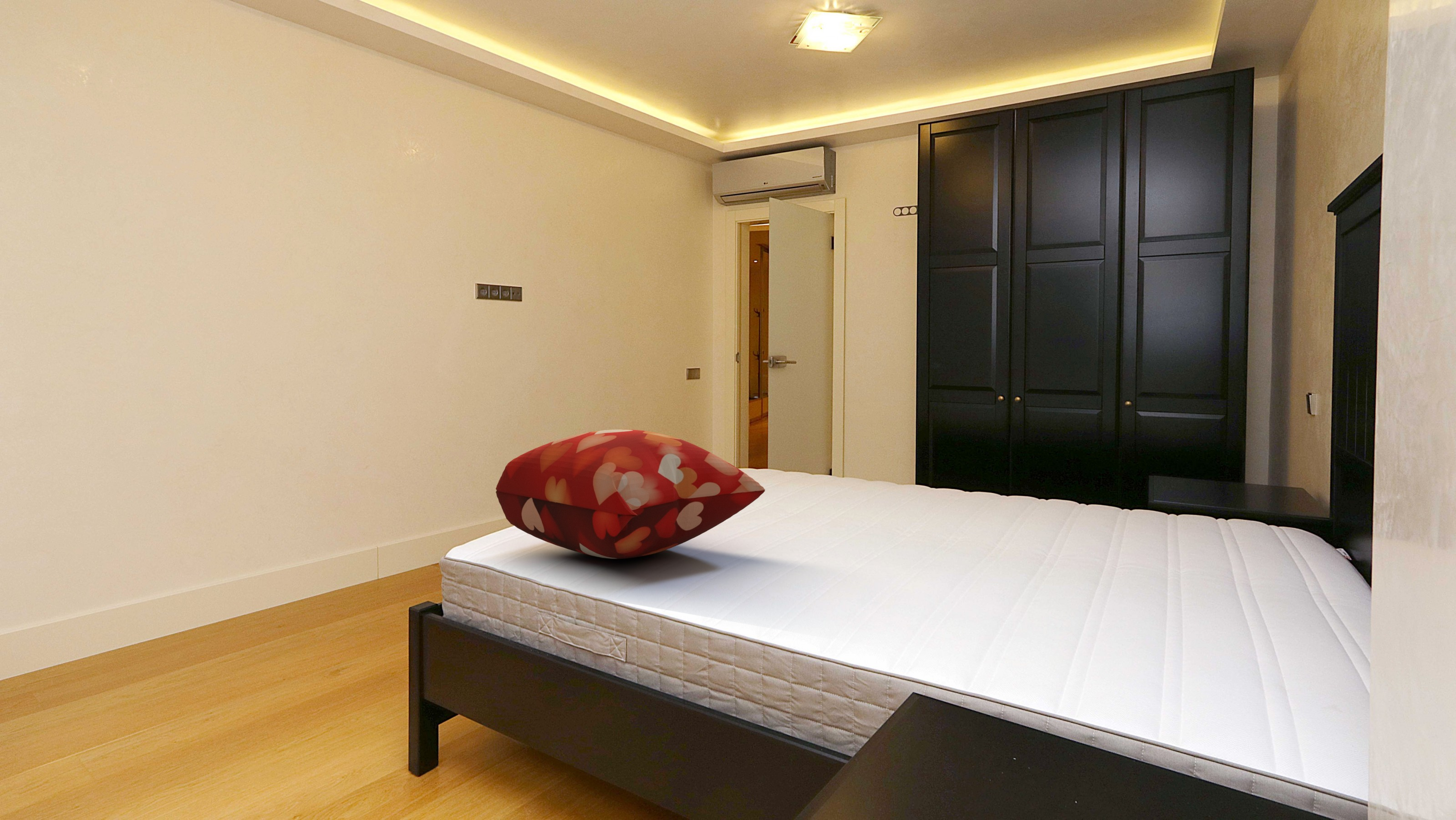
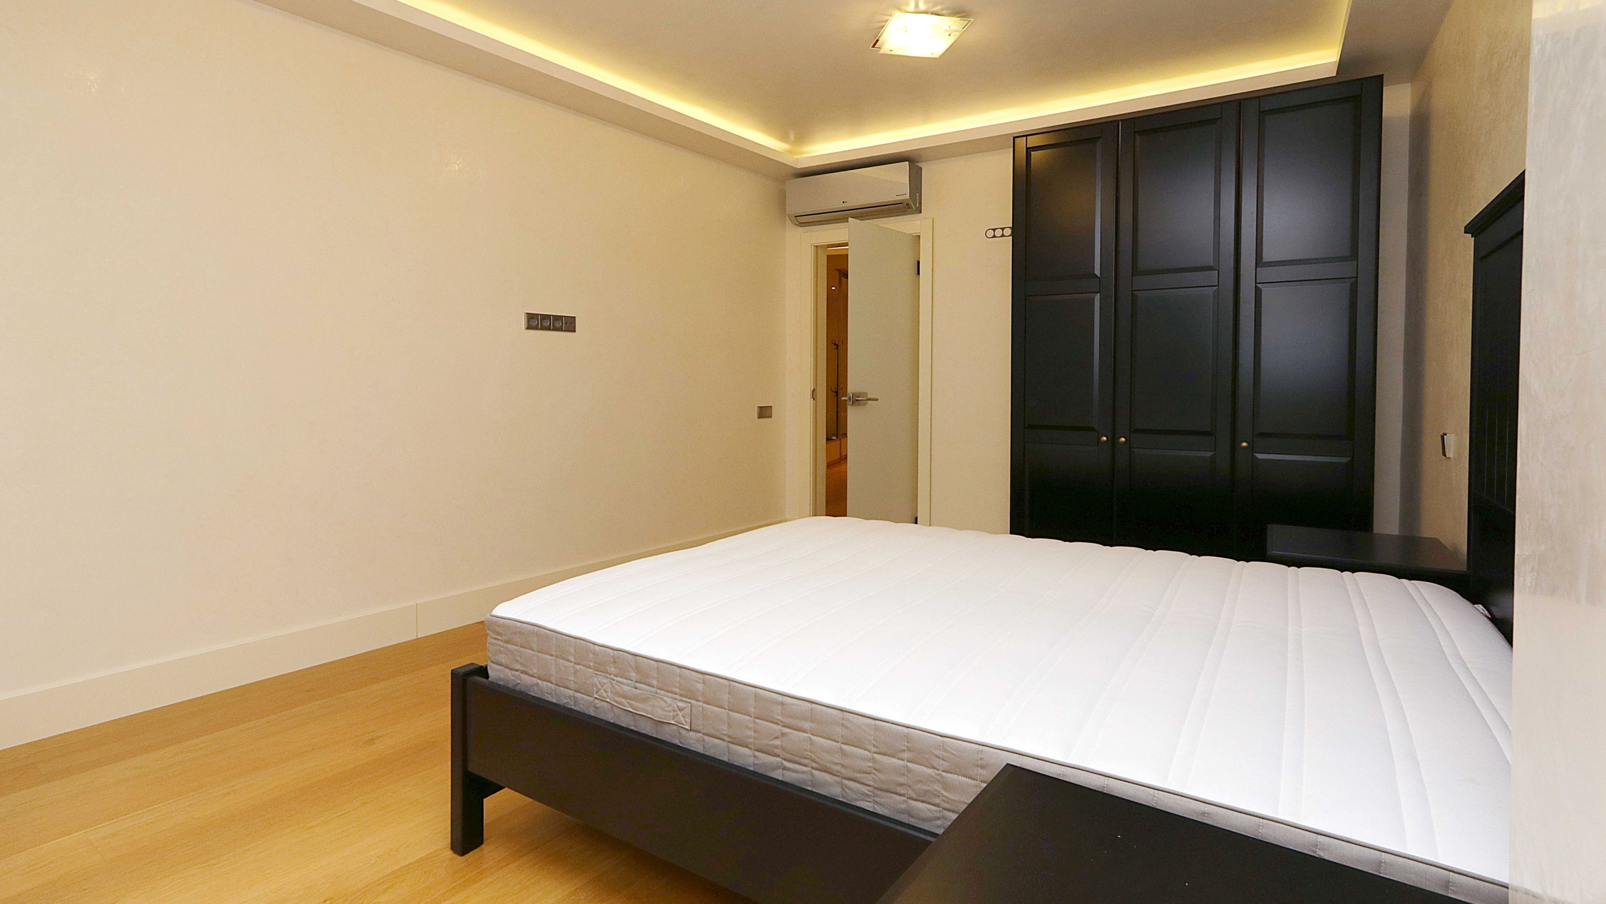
- decorative pillow (630, 491)
